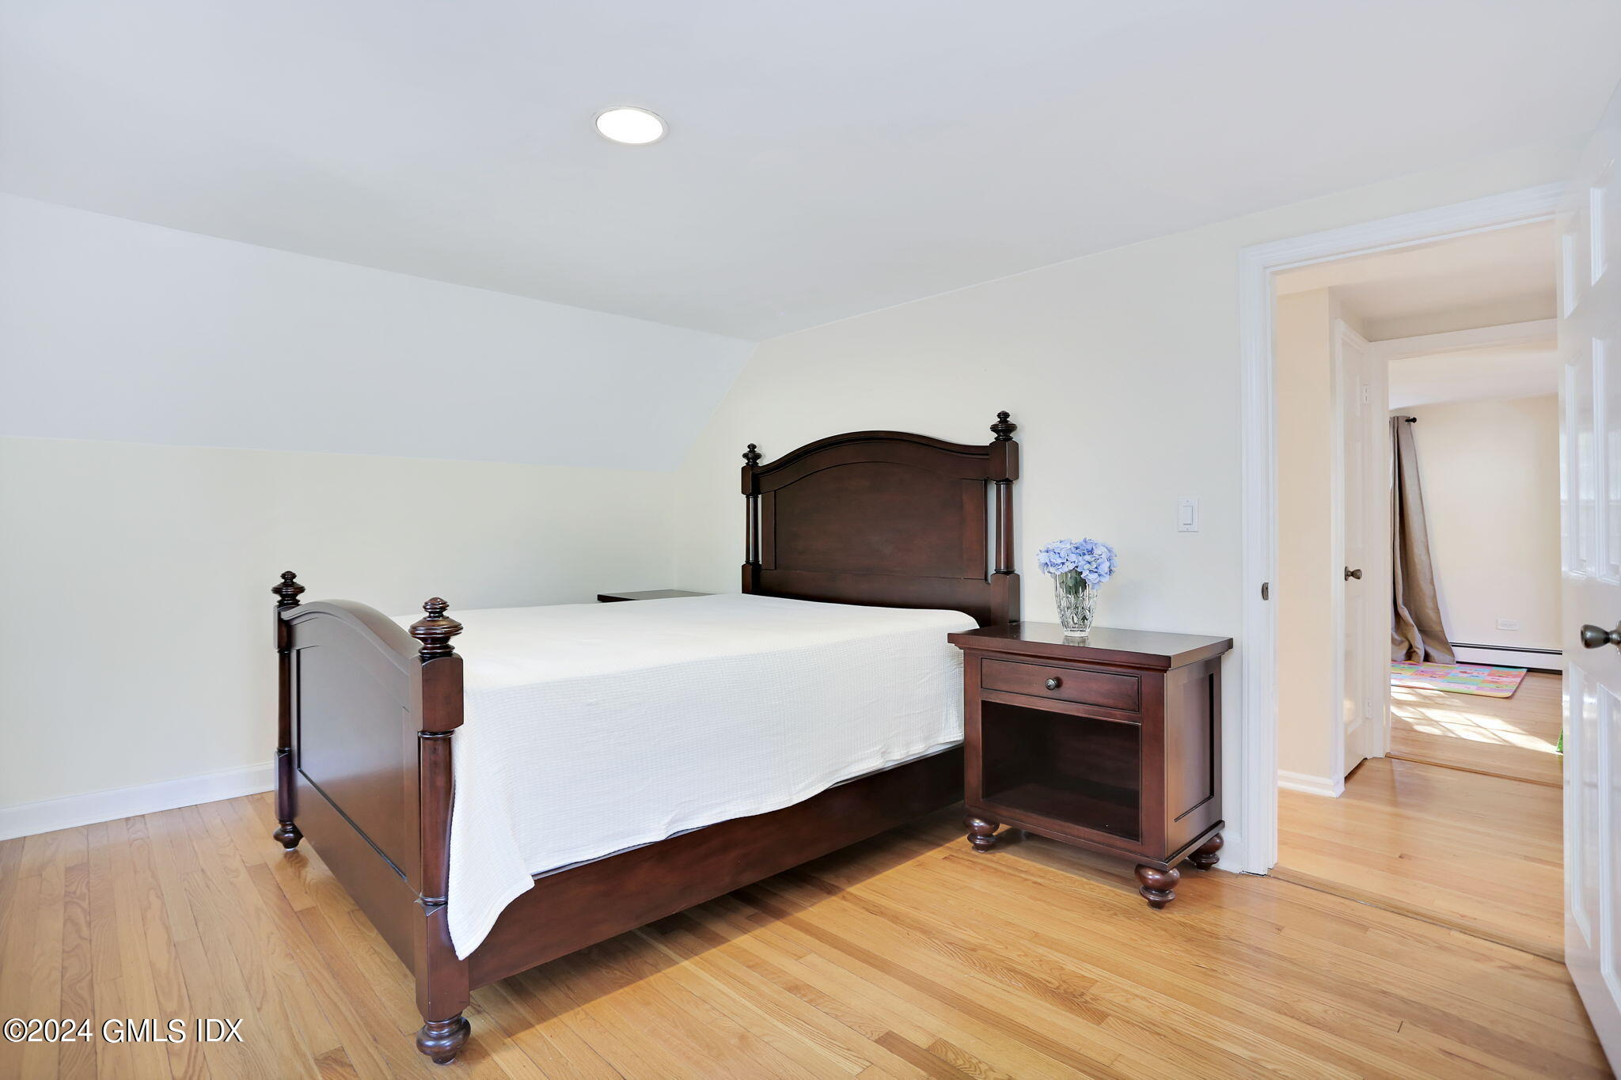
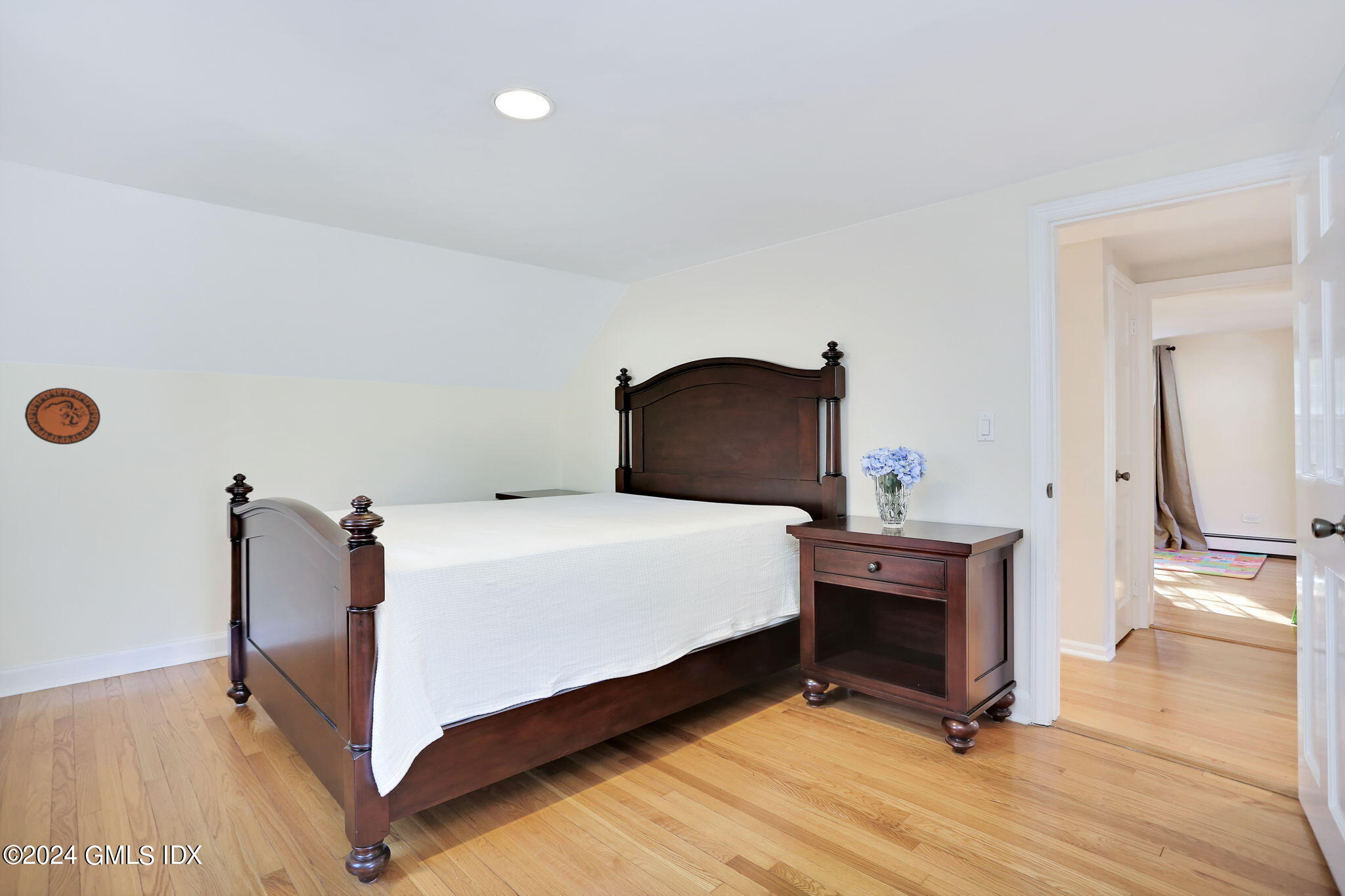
+ decorative plate (63, 416)
